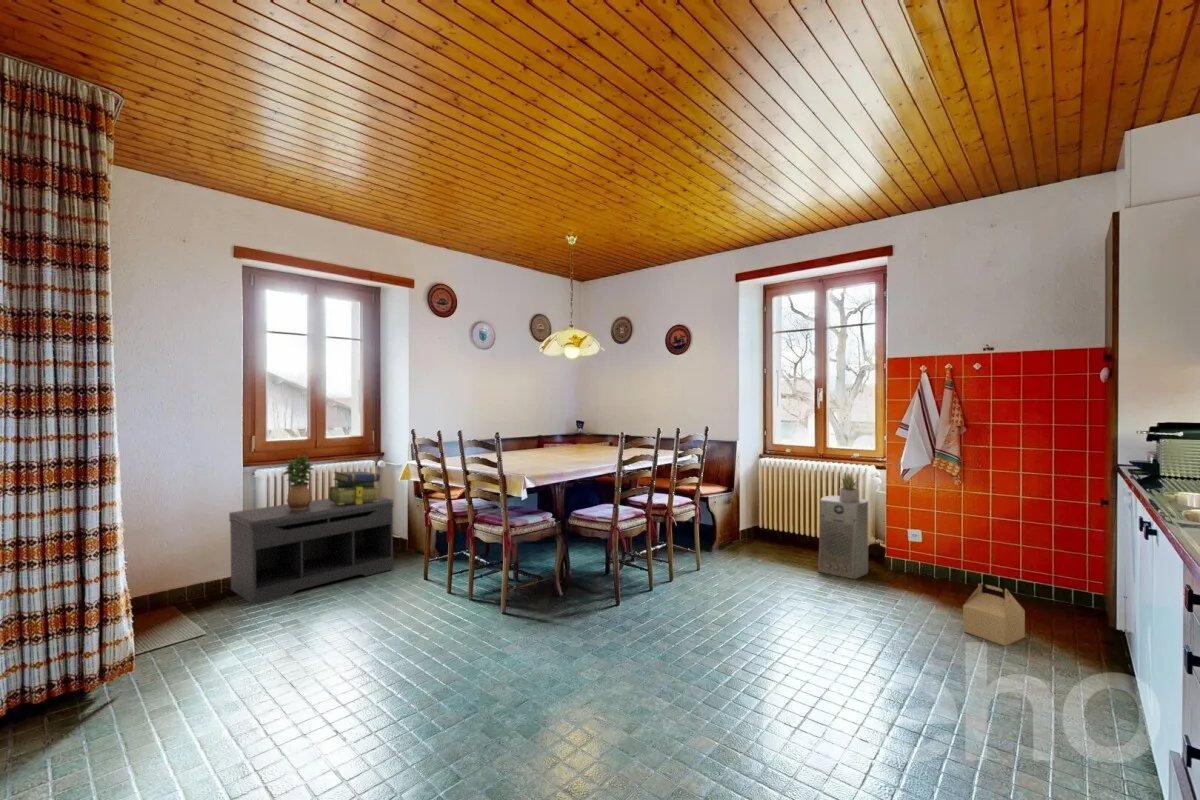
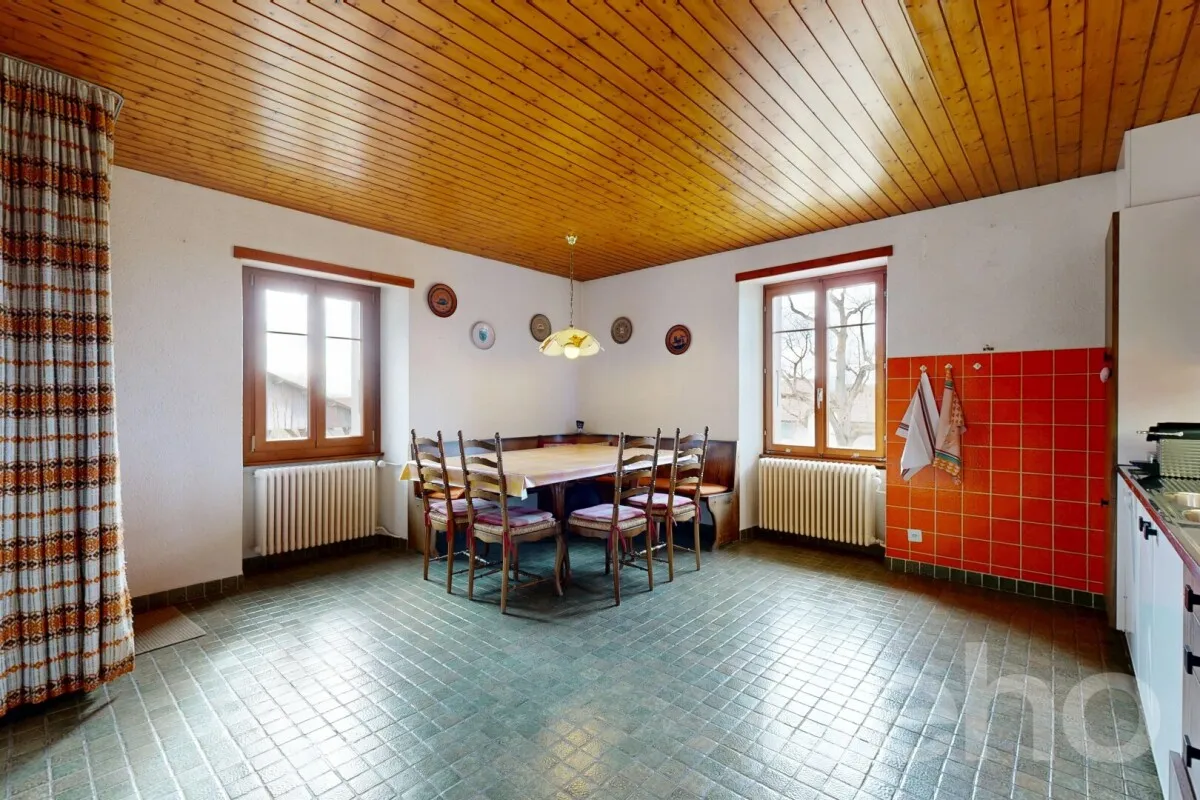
- stack of books (355, 486)
- fan (844, 534)
- potted plant (299, 481)
- succulent plant (849, 486)
- cardboard box (993, 609)
- bench (316, 542)
